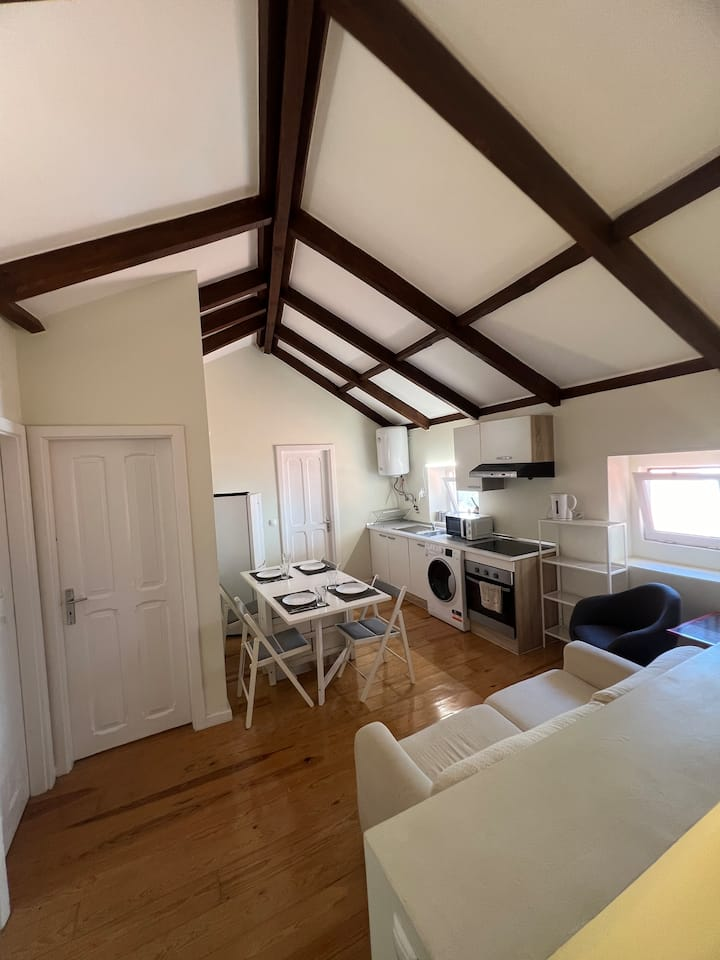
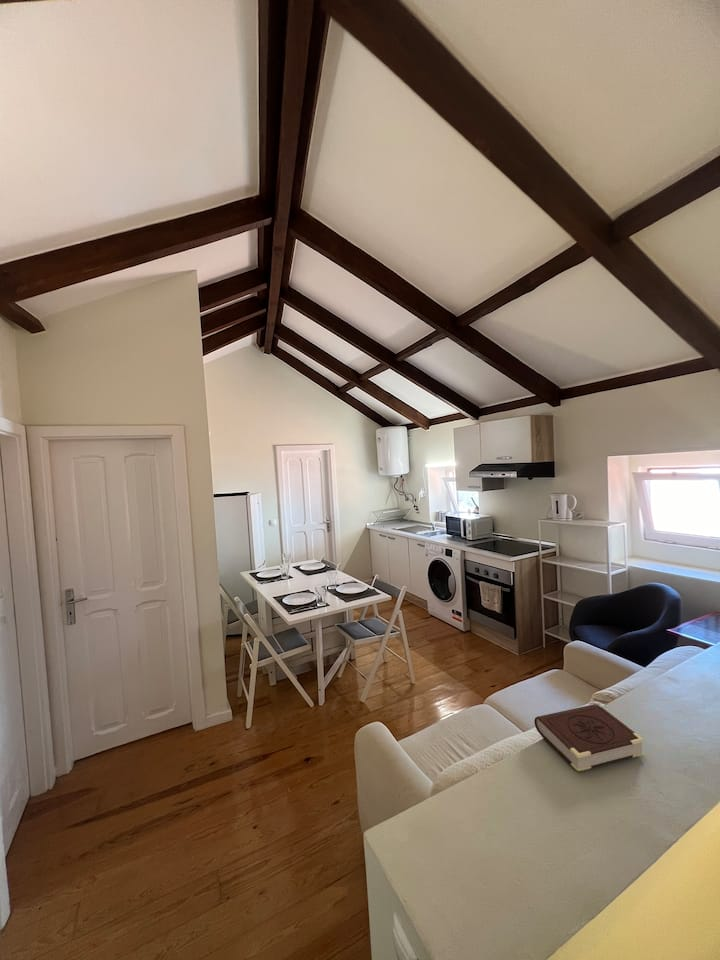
+ book (586, 733)
